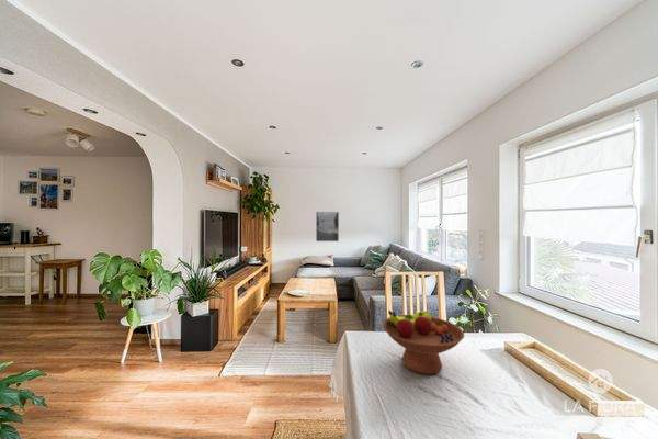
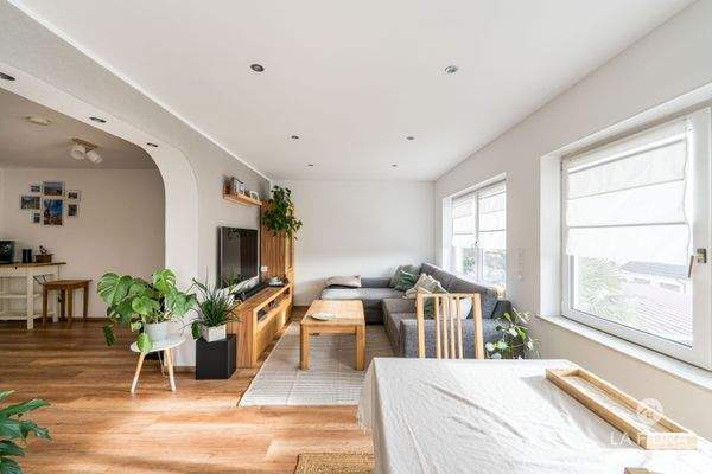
- fruit bowl (421, 338)
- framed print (327, 226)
